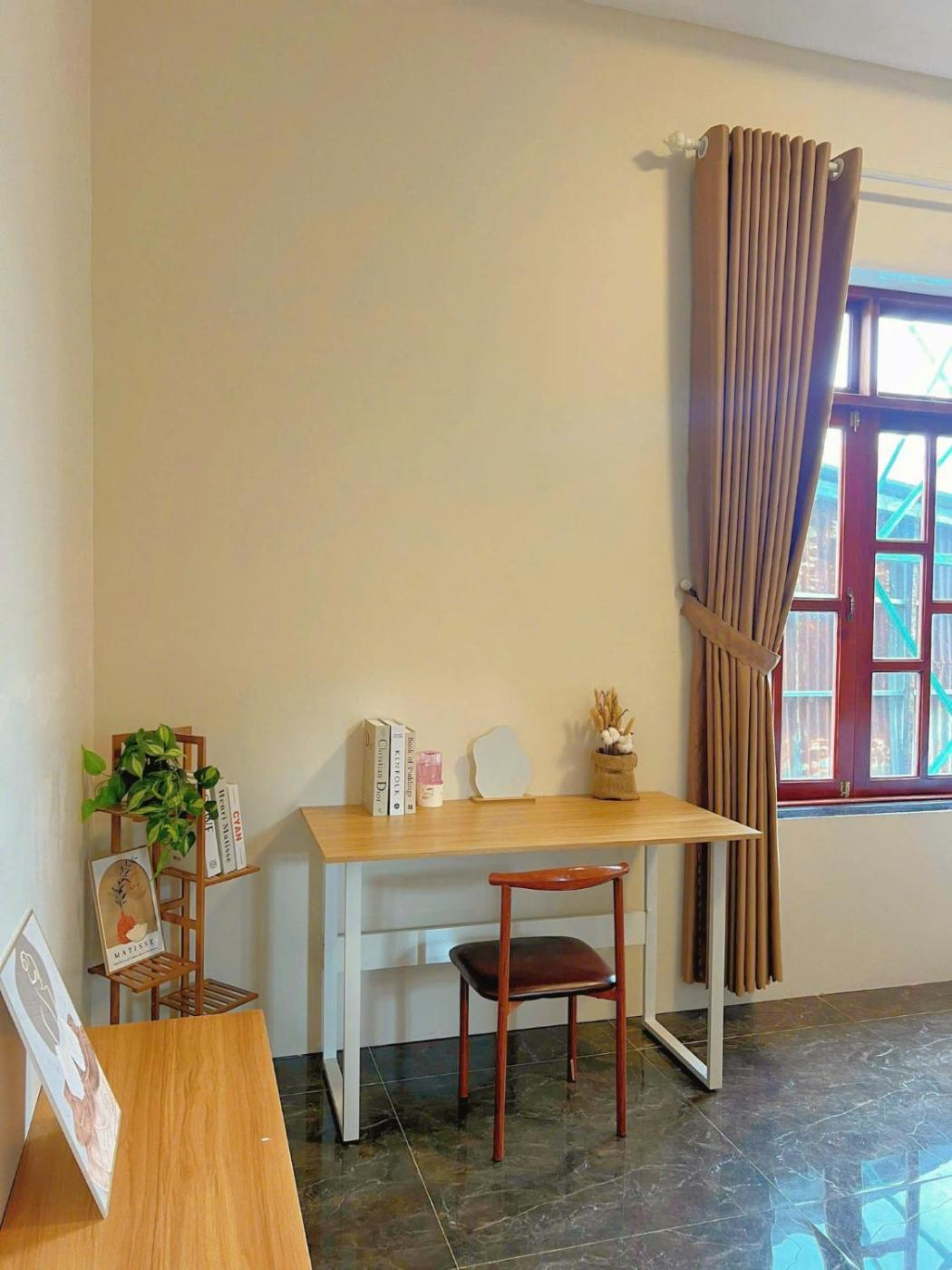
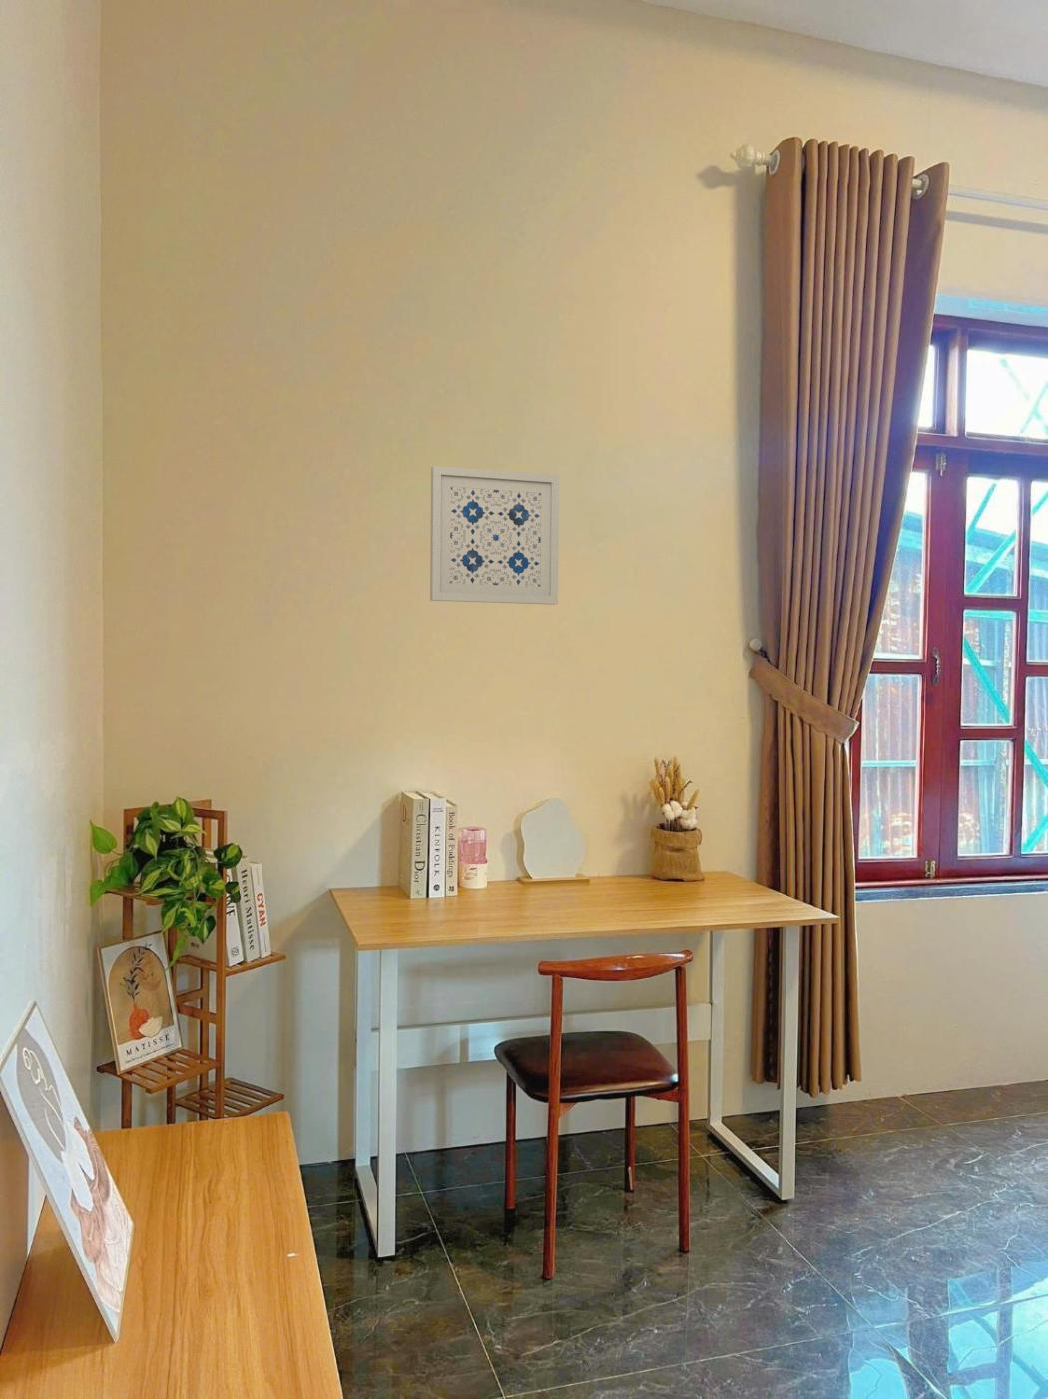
+ wall art (495, 536)
